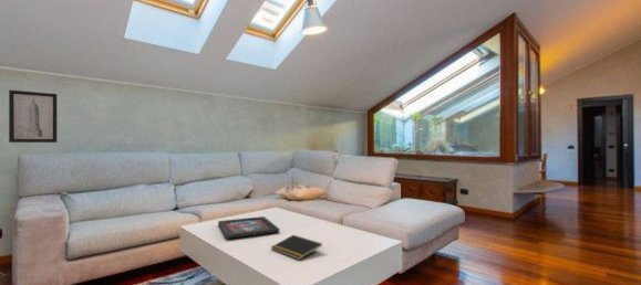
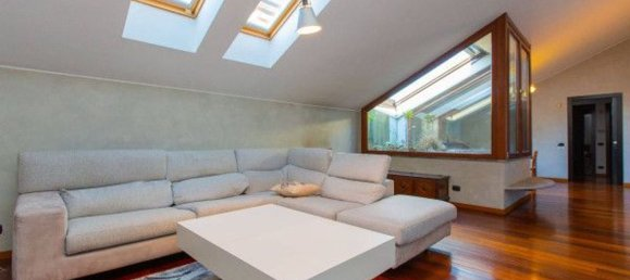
- wall art (33, 117)
- picture frame (247, 226)
- notepad (296, 246)
